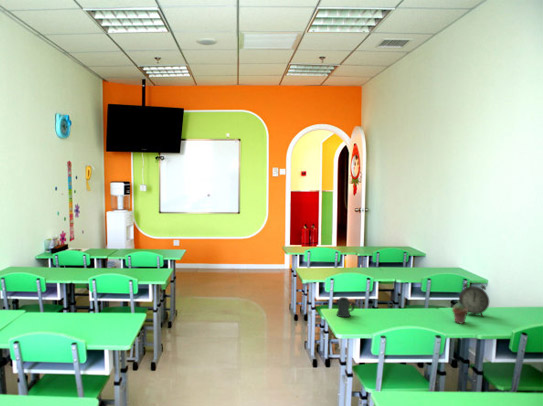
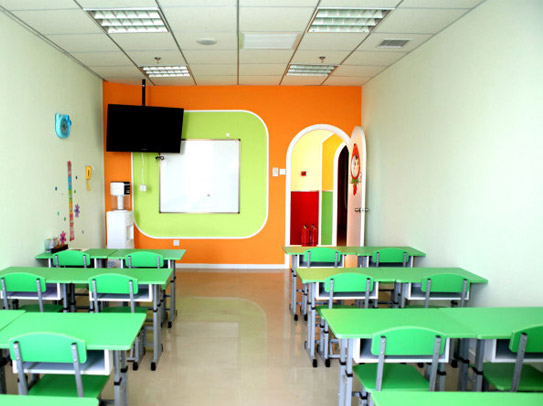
- alarm clock (474, 298)
- mug (345, 306)
- potted succulent (459, 312)
